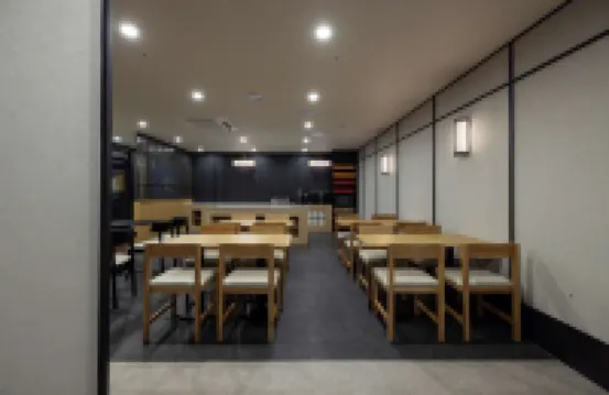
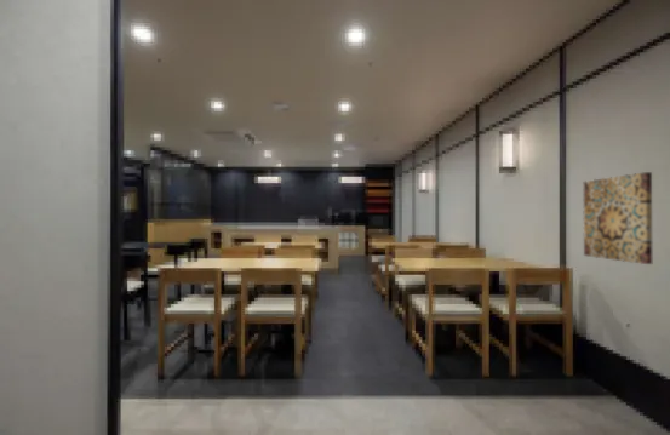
+ wall art (614, 218)
